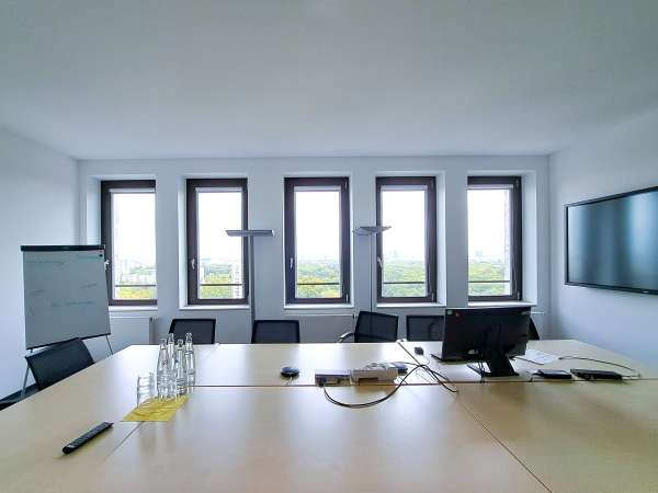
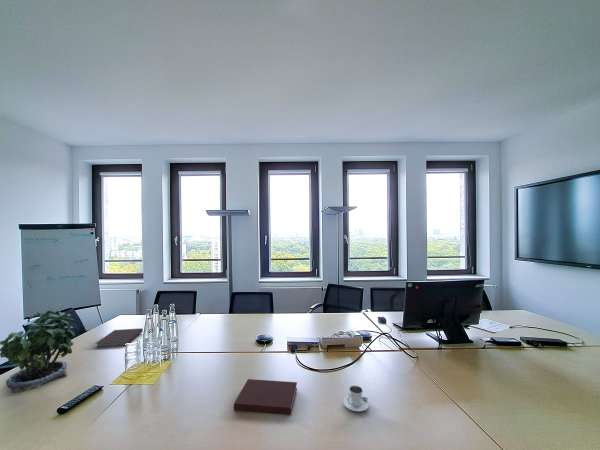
+ potted plant (40, 343)
+ notebook (120, 337)
+ notebook (267, 395)
+ cappuccino (355, 392)
